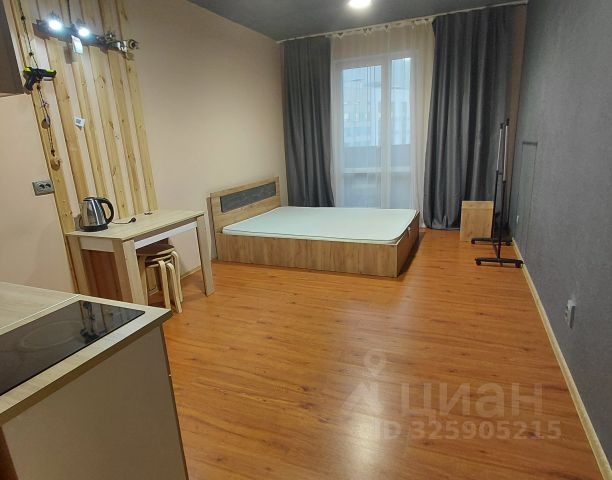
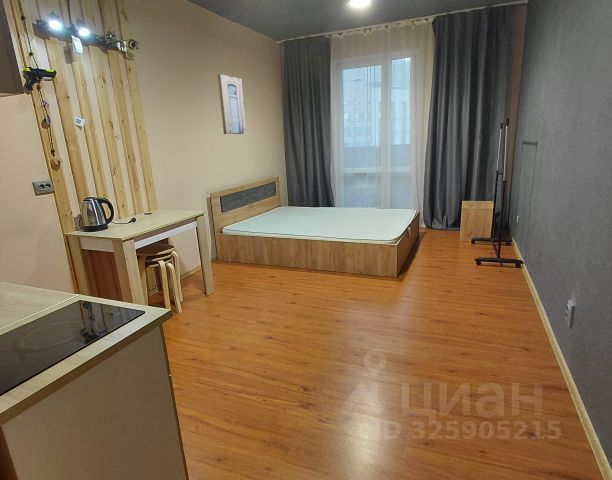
+ wall art (232, 105)
